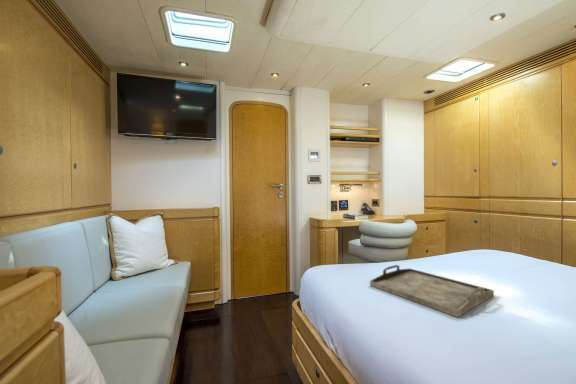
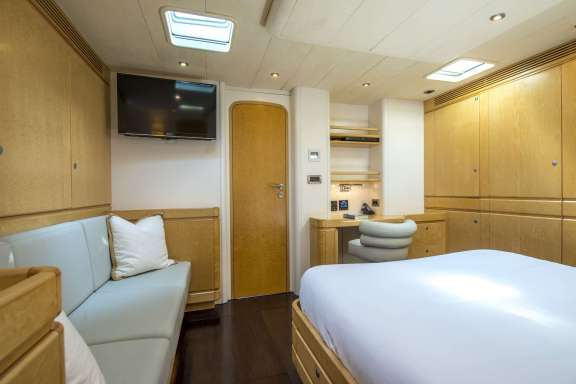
- serving tray (428, 283)
